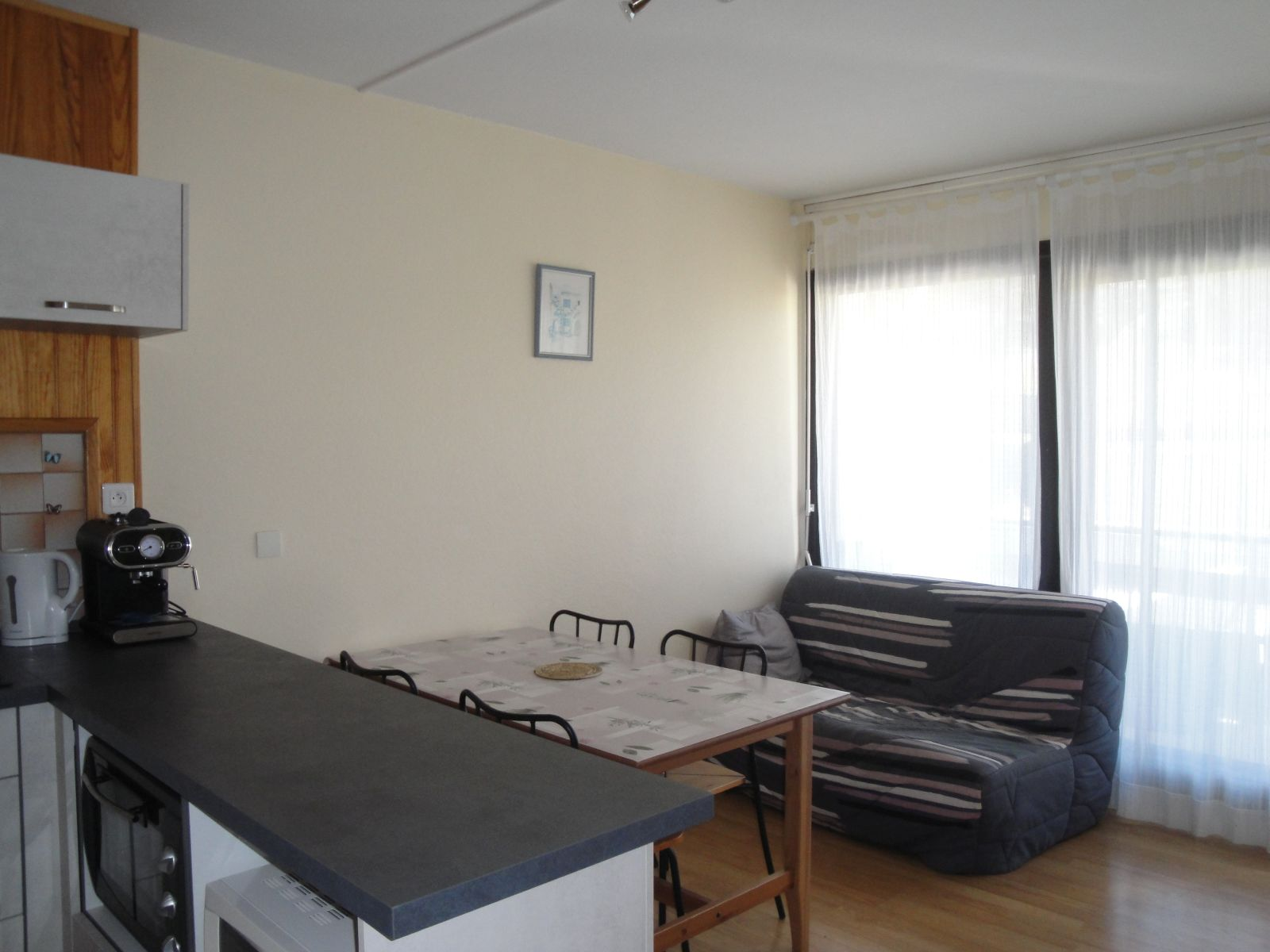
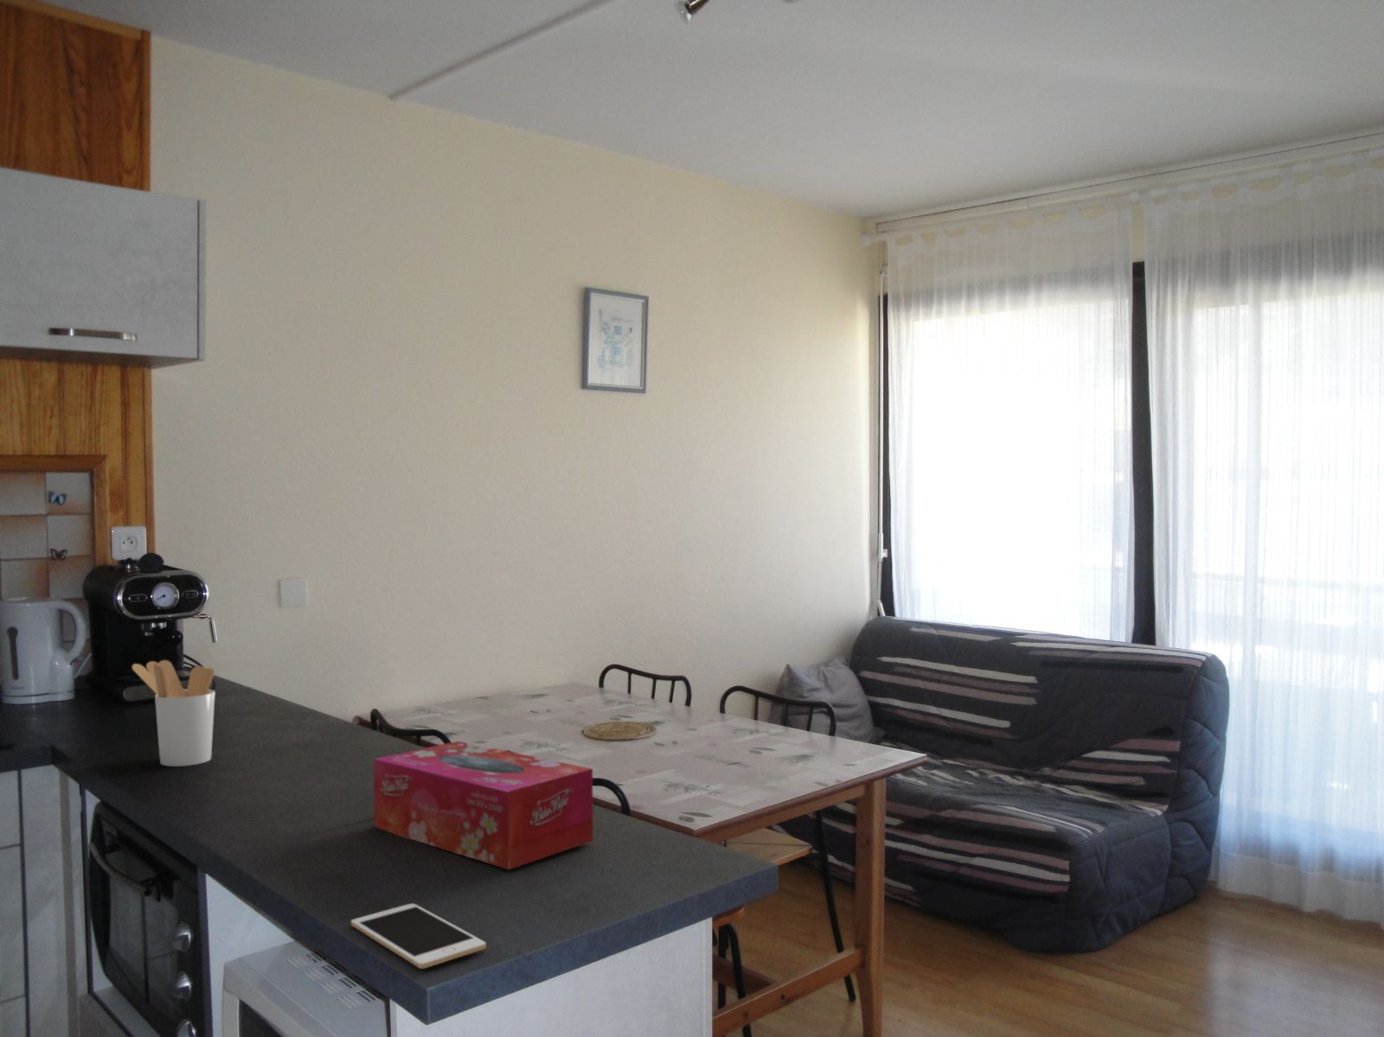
+ tissue box (481, 798)
+ cell phone (416, 934)
+ utensil holder (174, 709)
